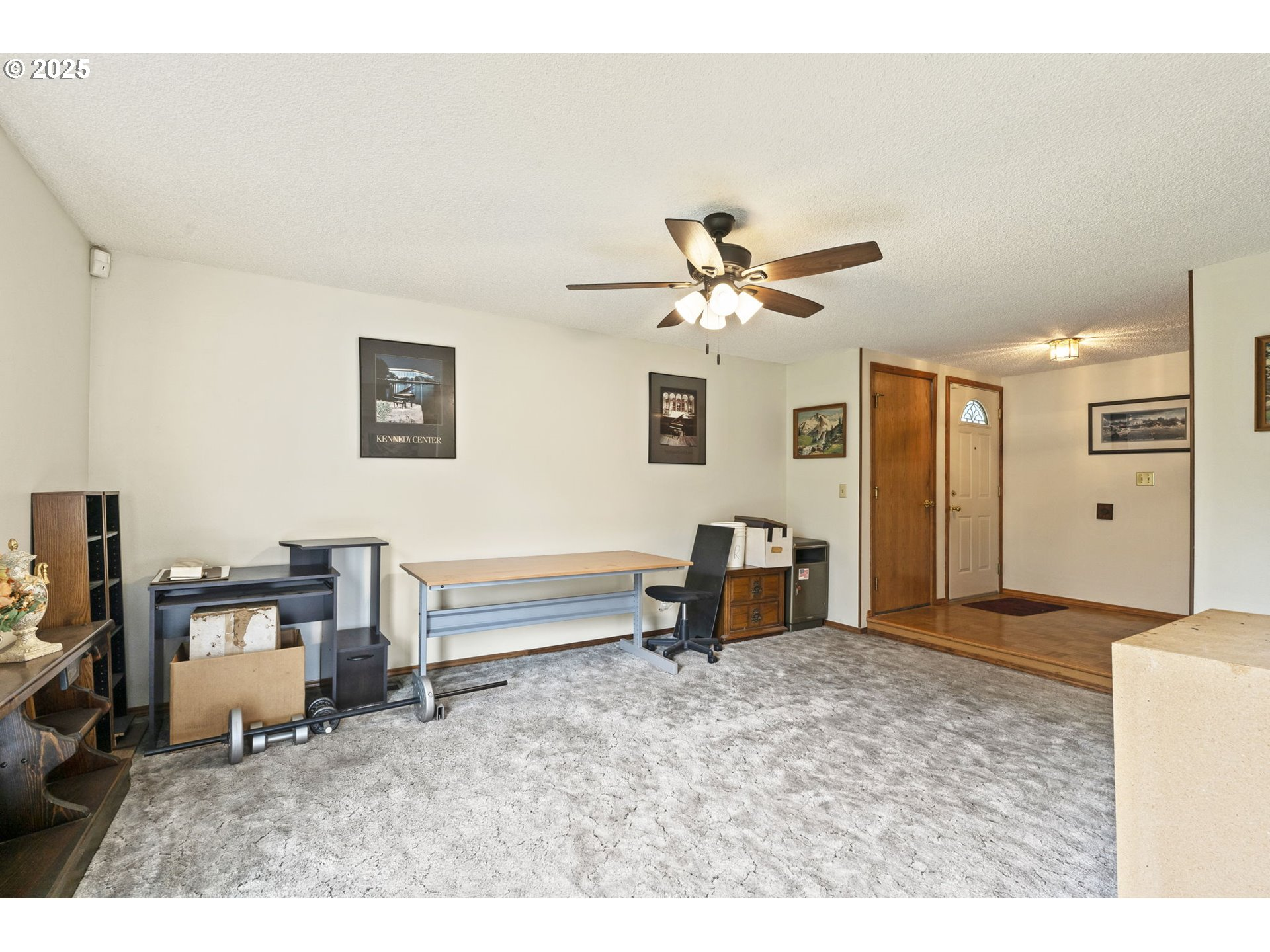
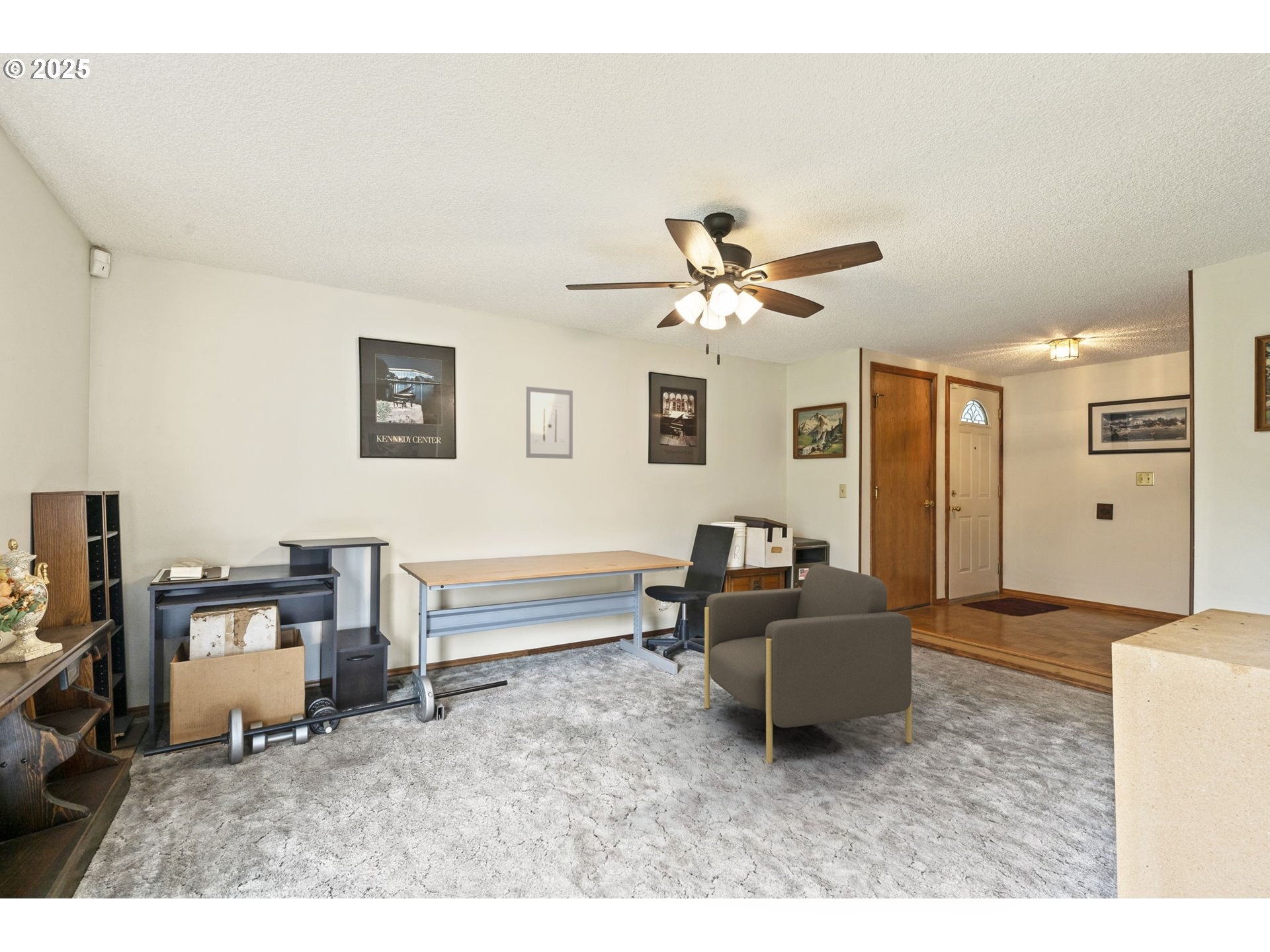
+ wall art (550, 423)
+ armchair (797, 647)
